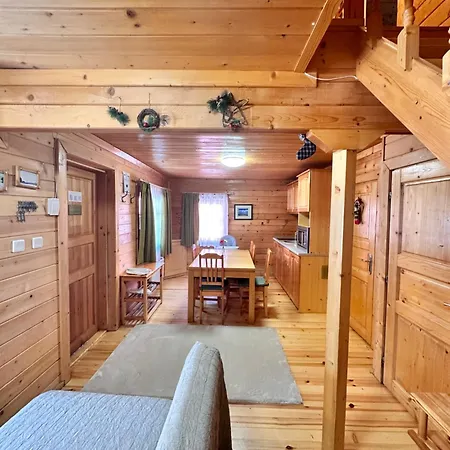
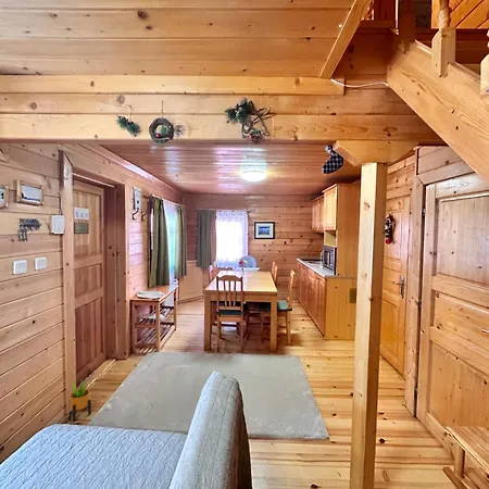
+ potted plant (79, 397)
